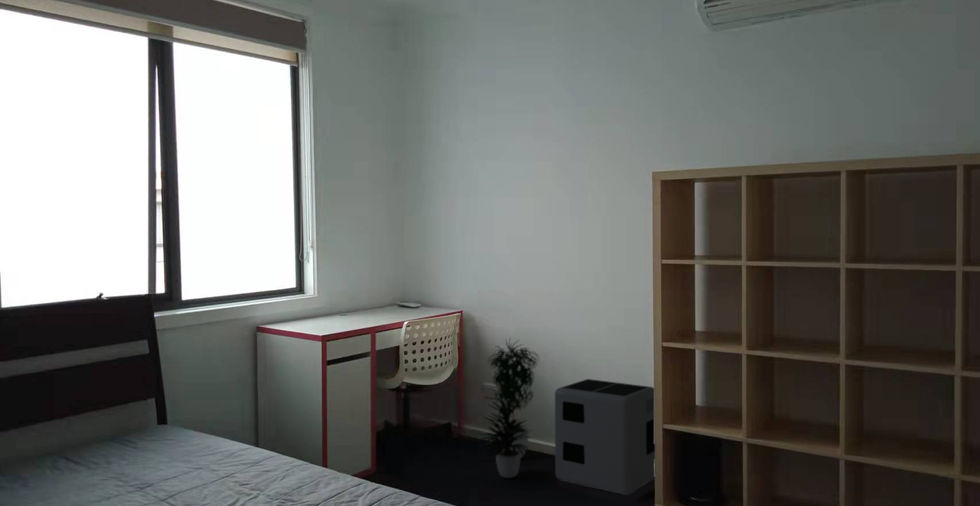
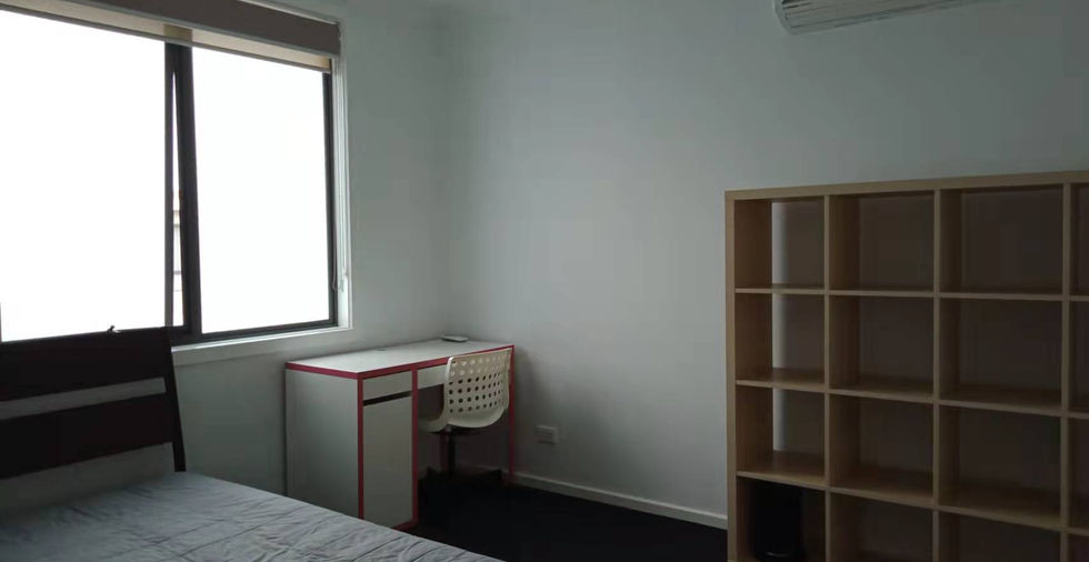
- air purifier (606, 434)
- potted plant (508, 402)
